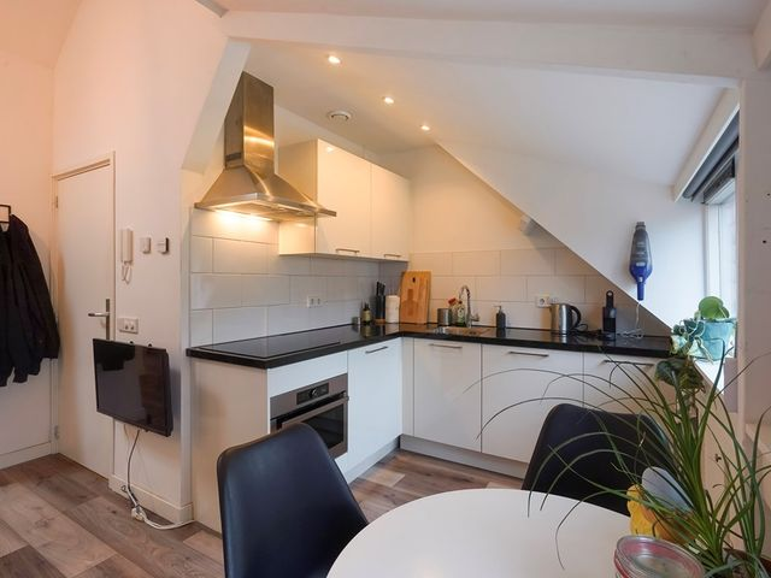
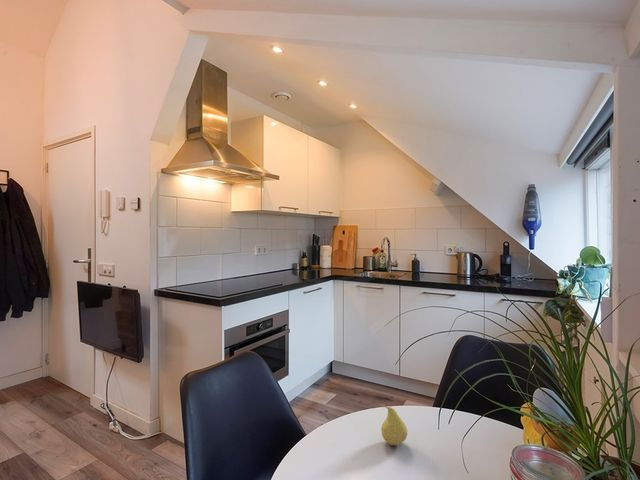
+ fruit (392, 422)
